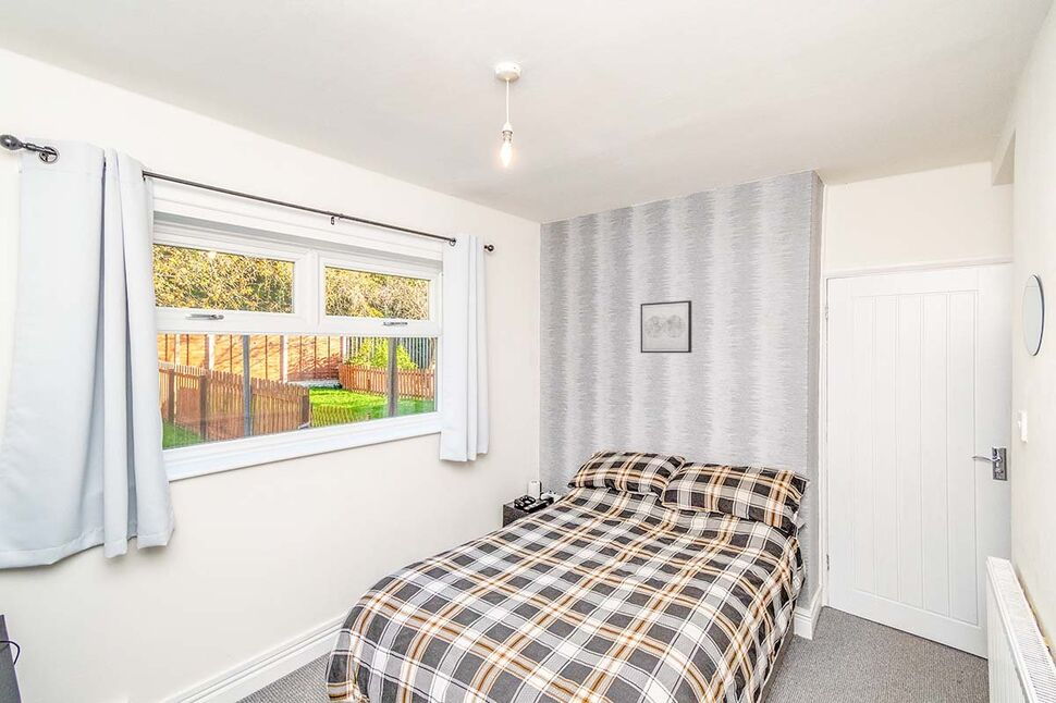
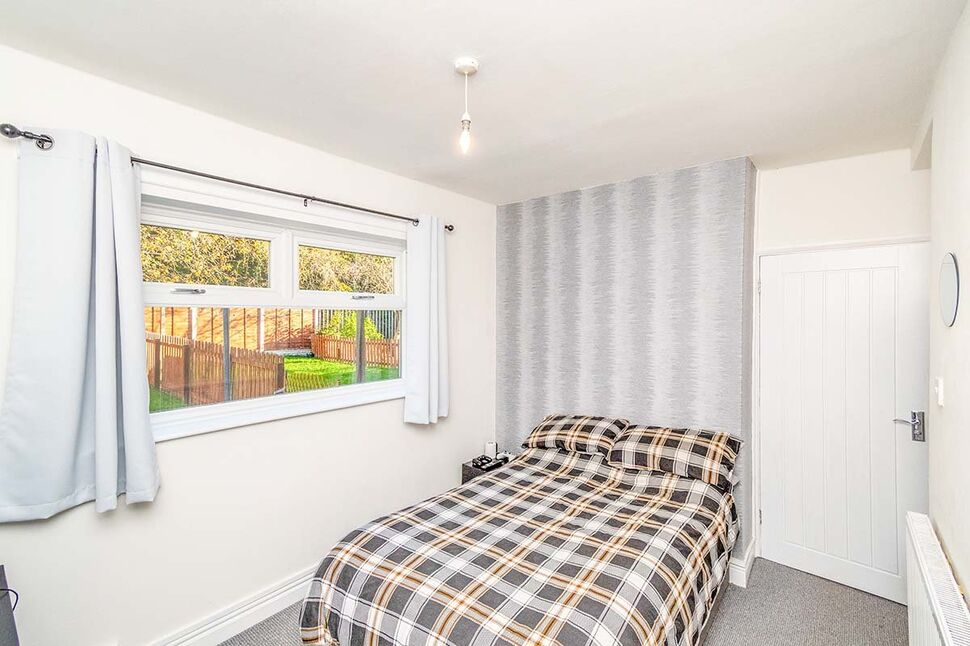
- wall art (665, 328)
